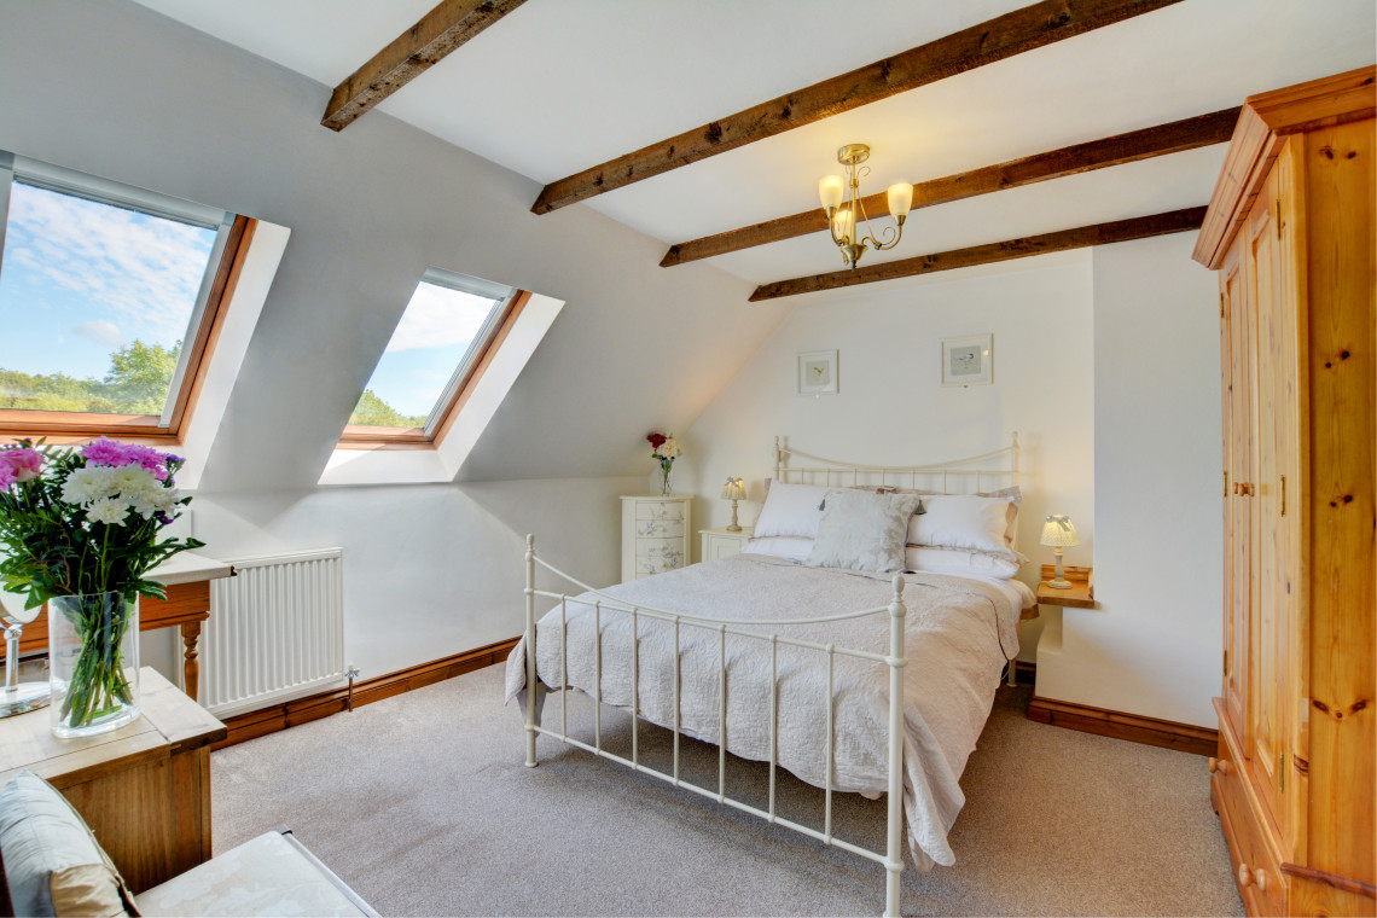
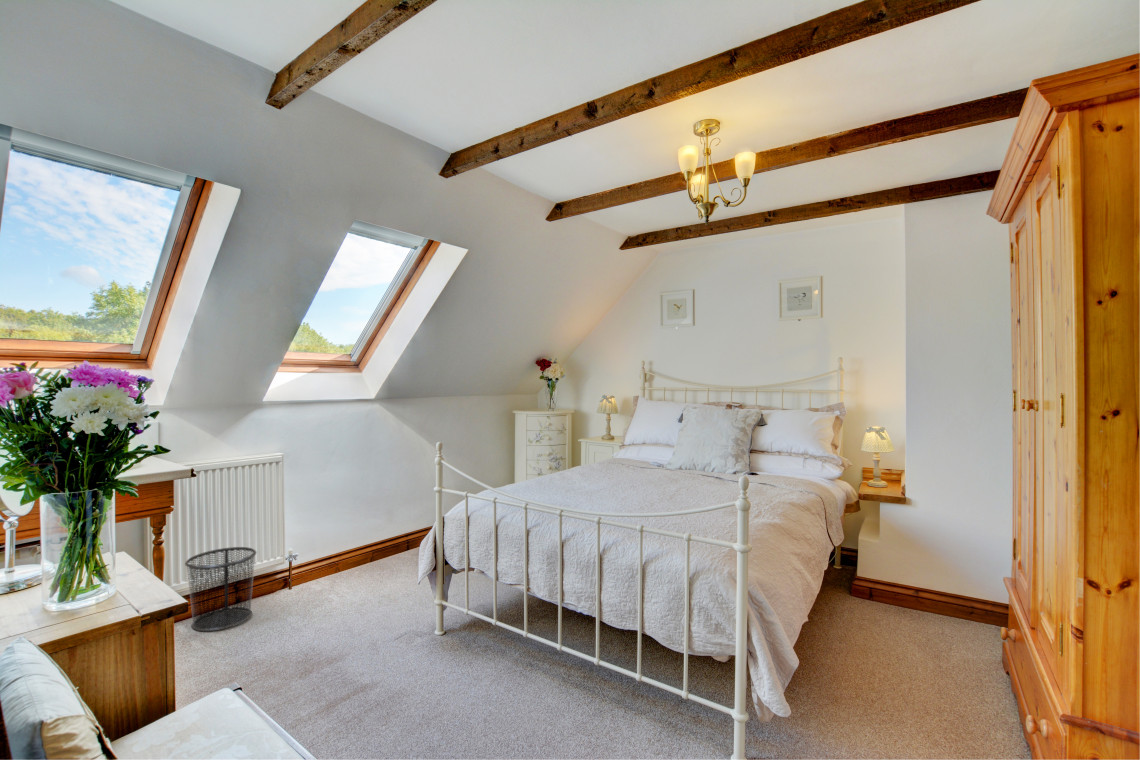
+ waste bin (222, 588)
